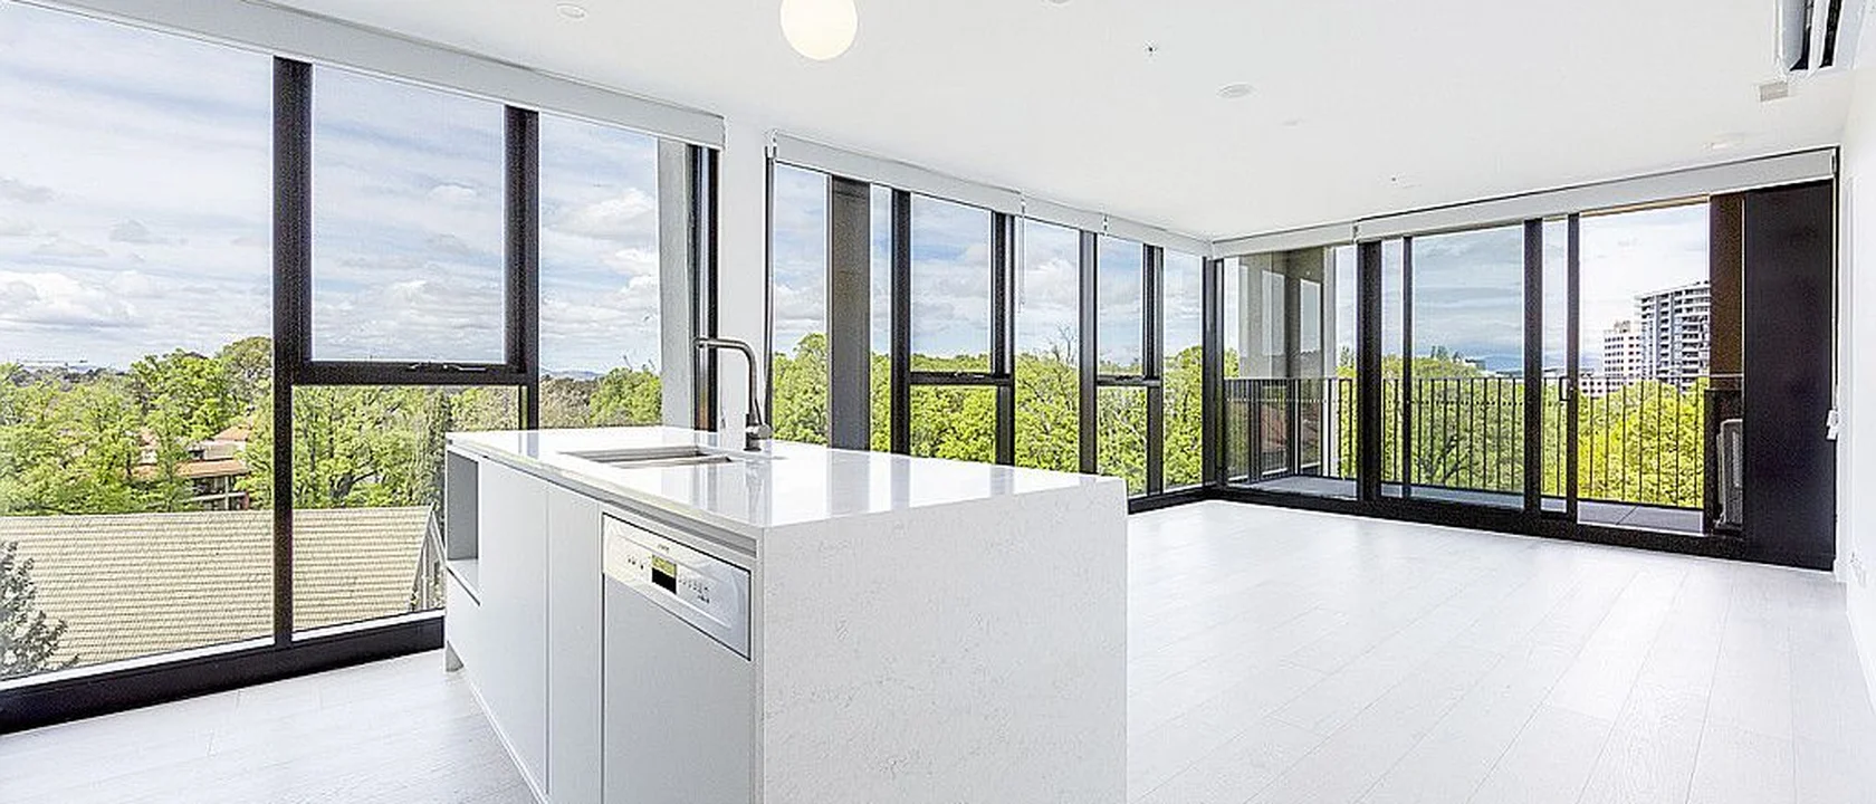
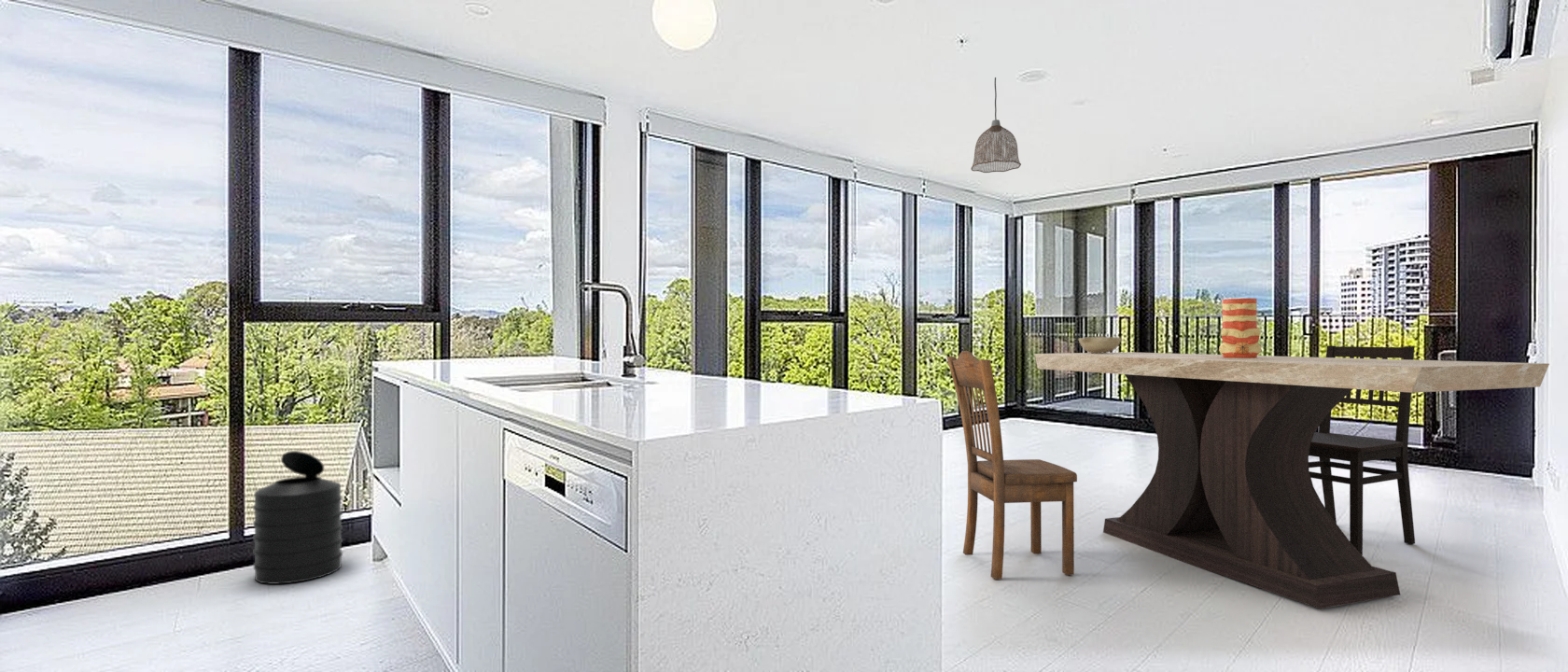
+ trash can (299, 511)
+ vase (1239, 328)
+ decorative bowl (1099, 344)
+ pendant lamp (995, 122)
+ dining chair (1012, 460)
+ dining chair (1340, 442)
+ table (1232, 458)
